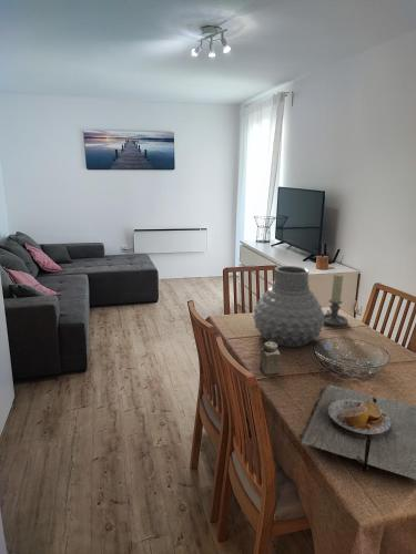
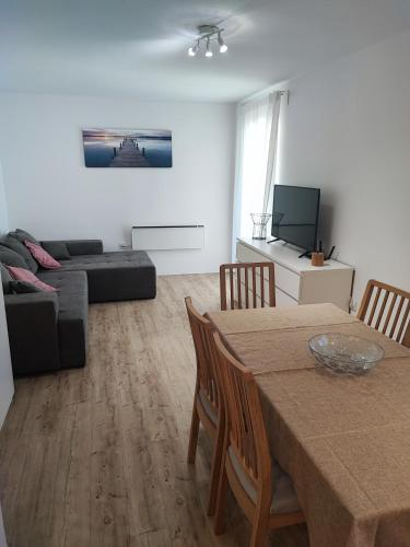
- plate (371, 419)
- candle holder (334, 297)
- salt shaker (270, 357)
- vase (288, 304)
